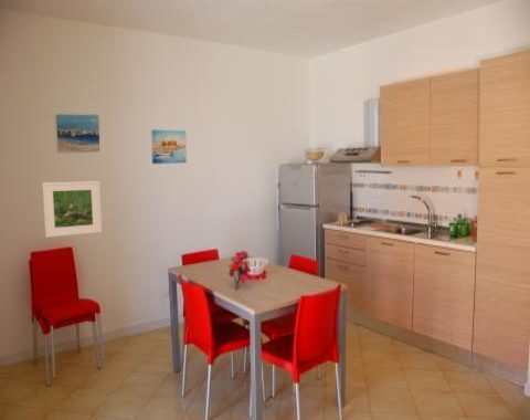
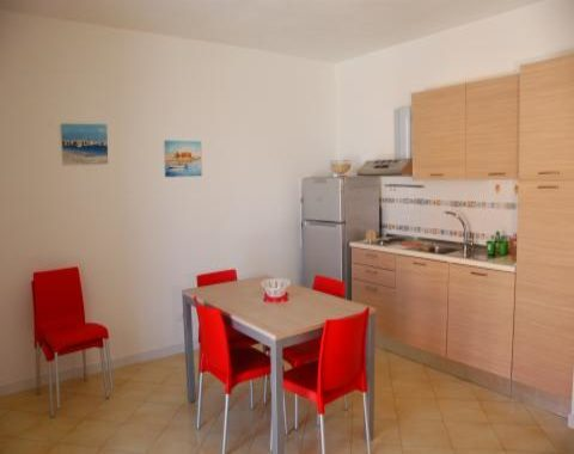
- artificial flower (240, 270)
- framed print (73, 208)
